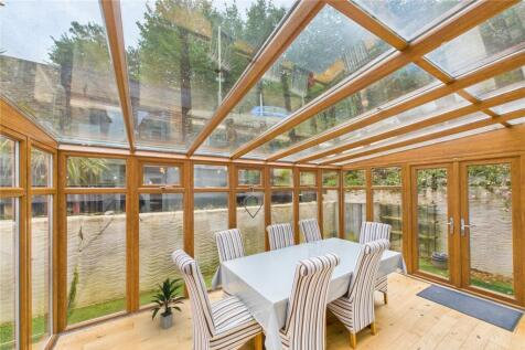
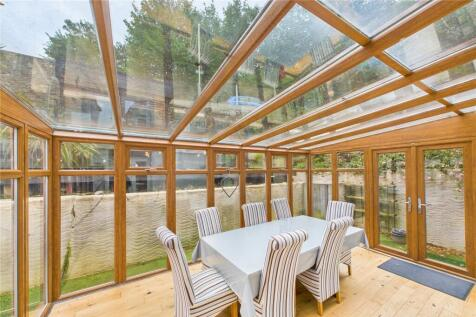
- indoor plant (167, 301)
